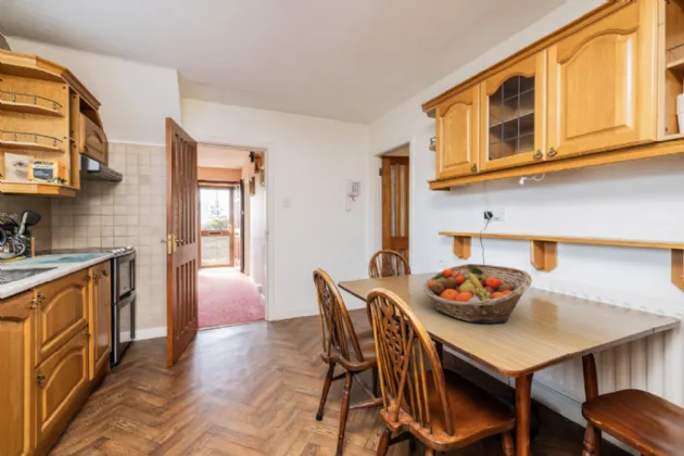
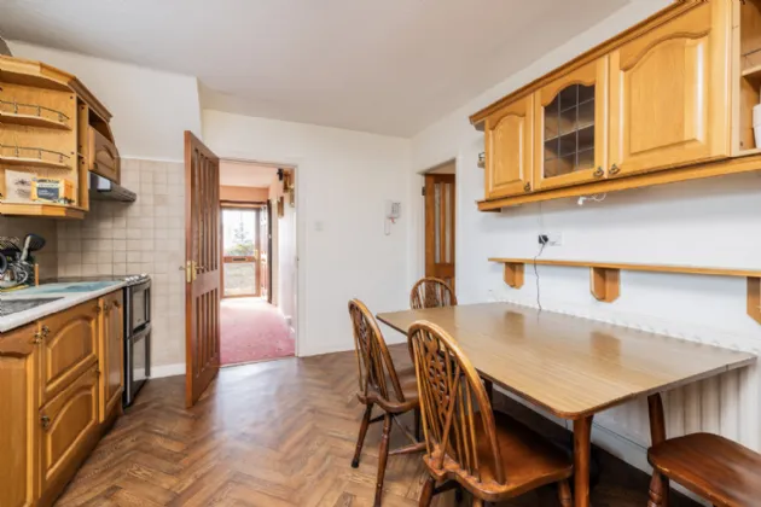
- fruit basket (472, 290)
